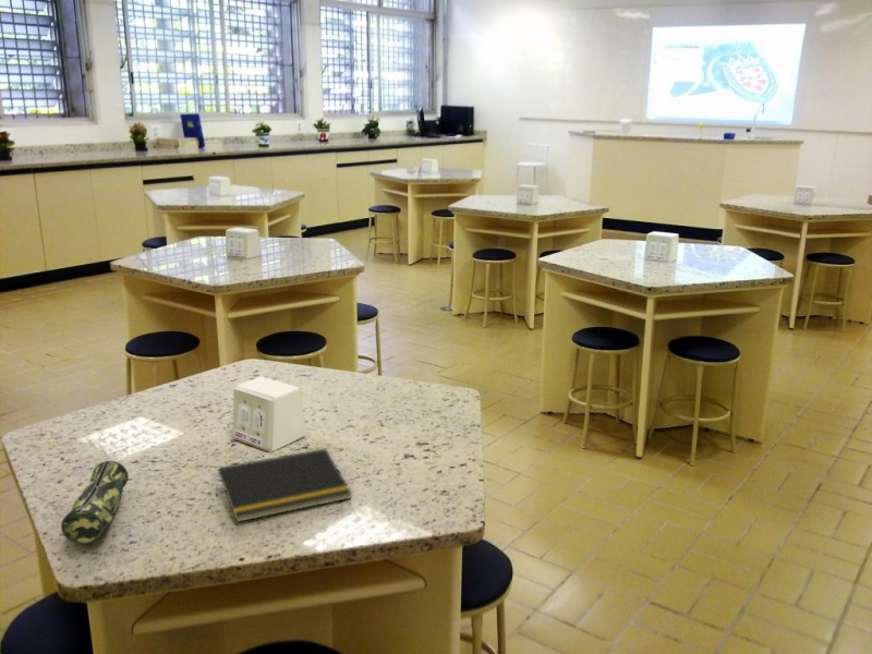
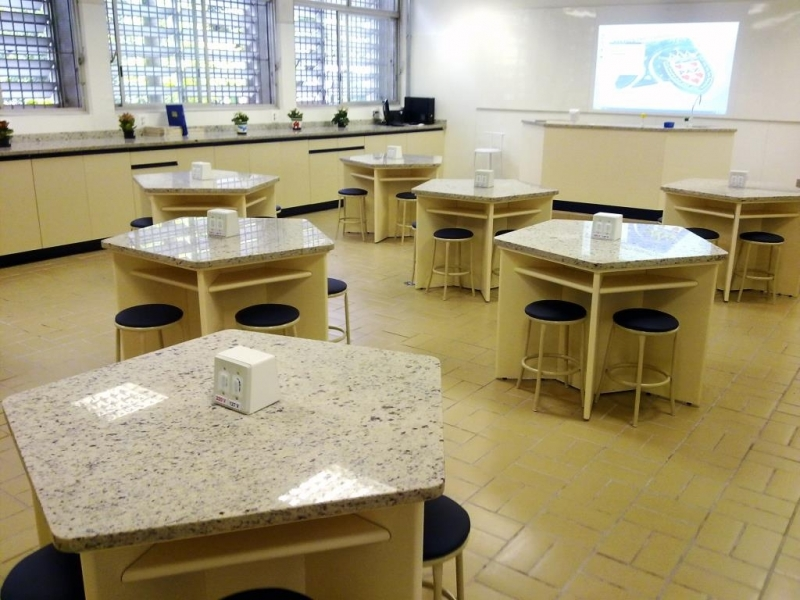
- pencil case (96, 502)
- notepad (284, 482)
